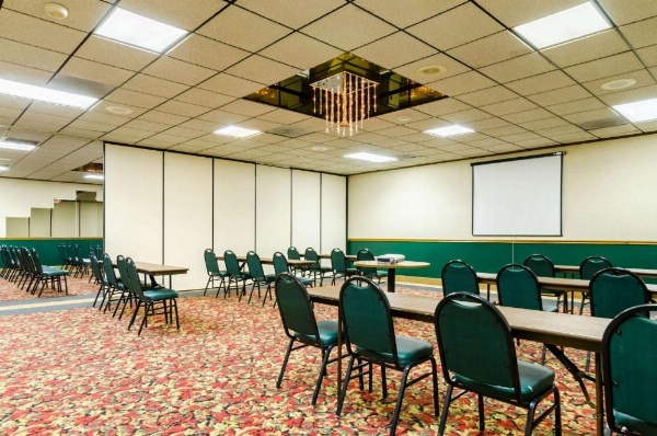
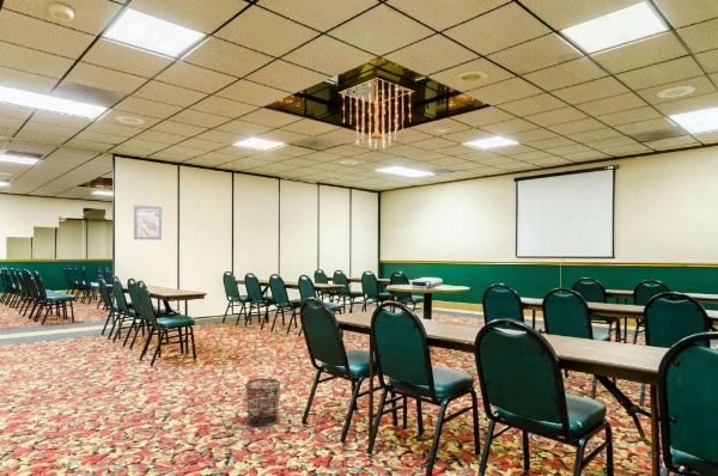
+ waste bin (262, 402)
+ wall art (147, 222)
